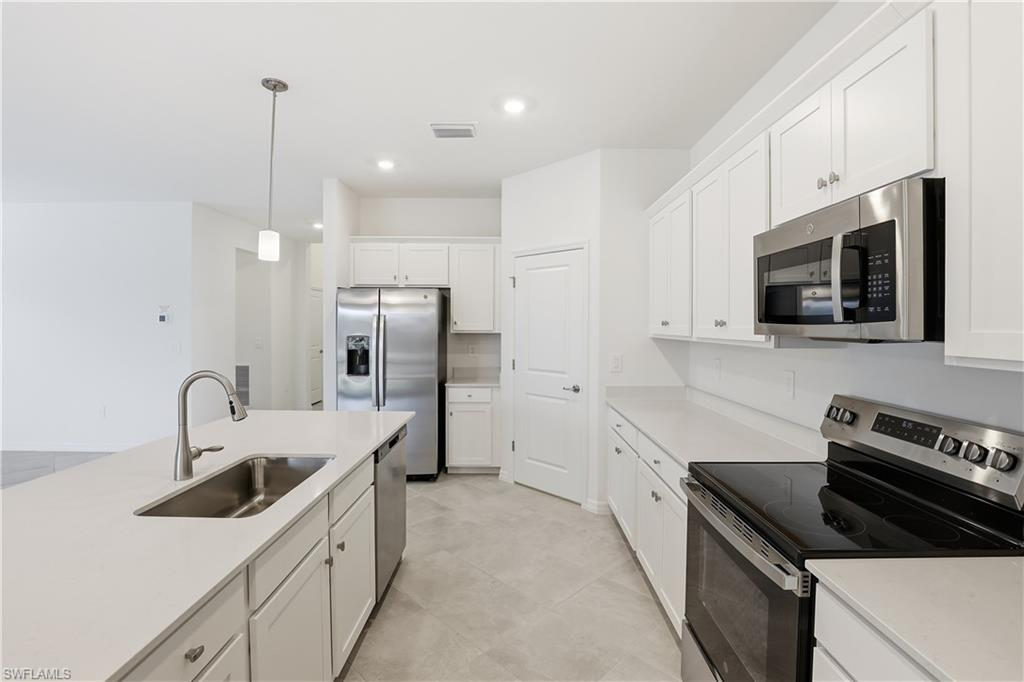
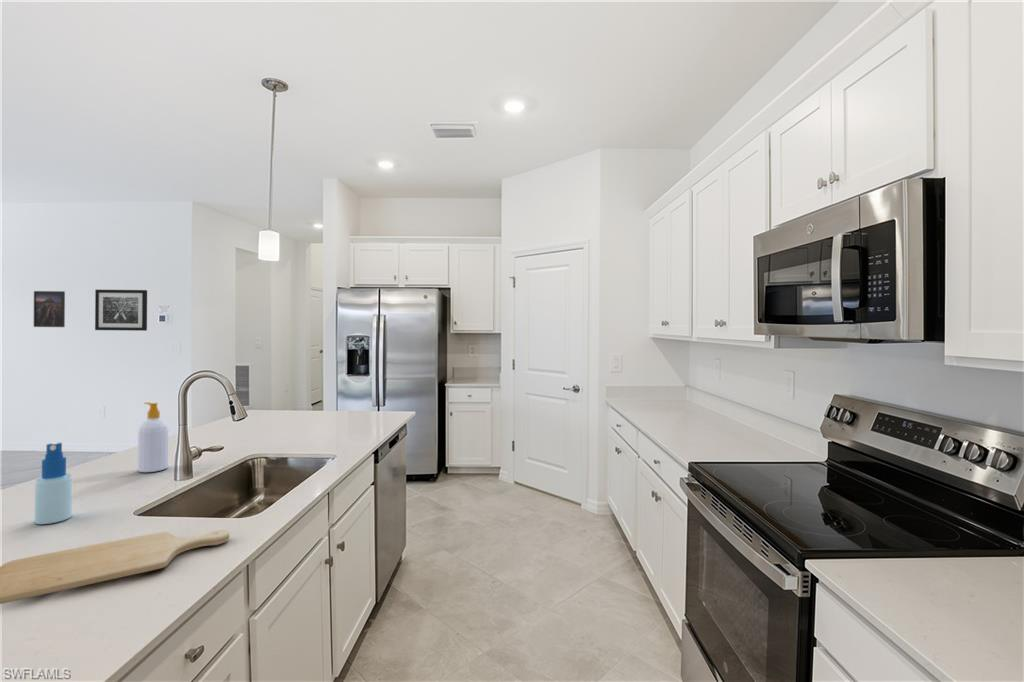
+ chopping board (122, 556)
+ spray bottle (53, 481)
+ wall art (121, 310)
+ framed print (49, 309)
+ soap bottle (152, 436)
